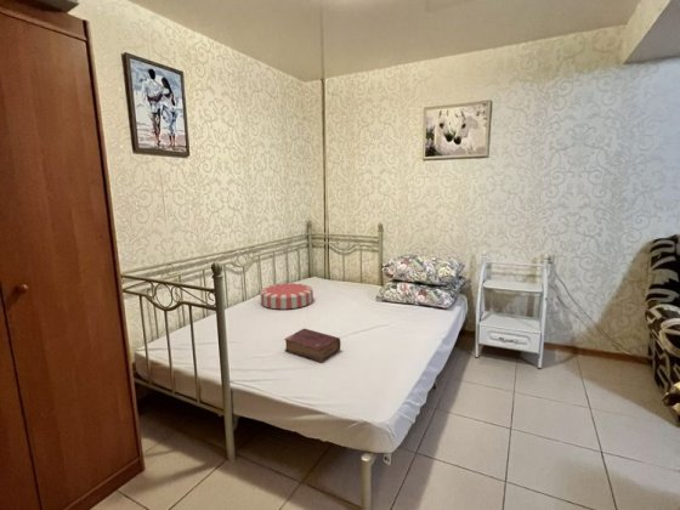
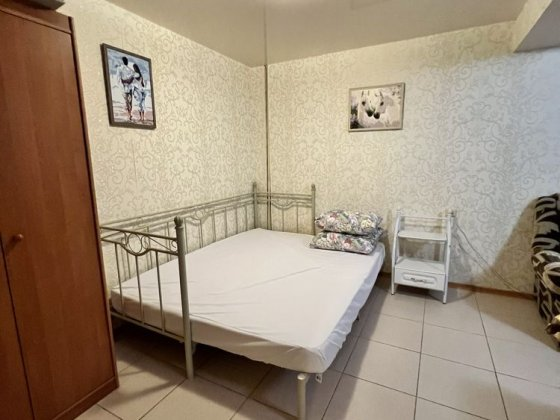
- book (312, 344)
- cushion (287, 295)
